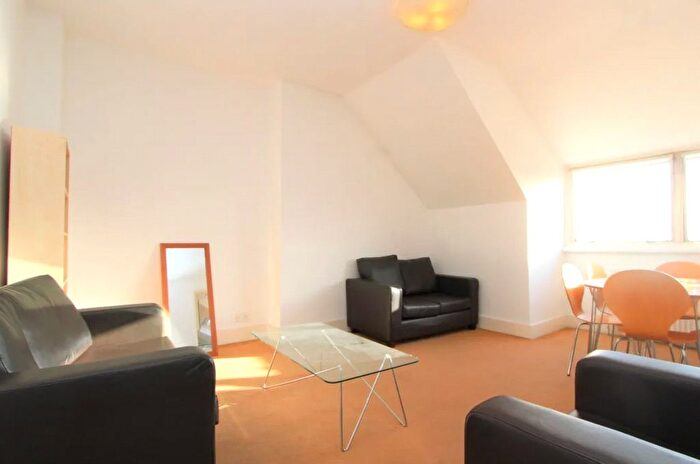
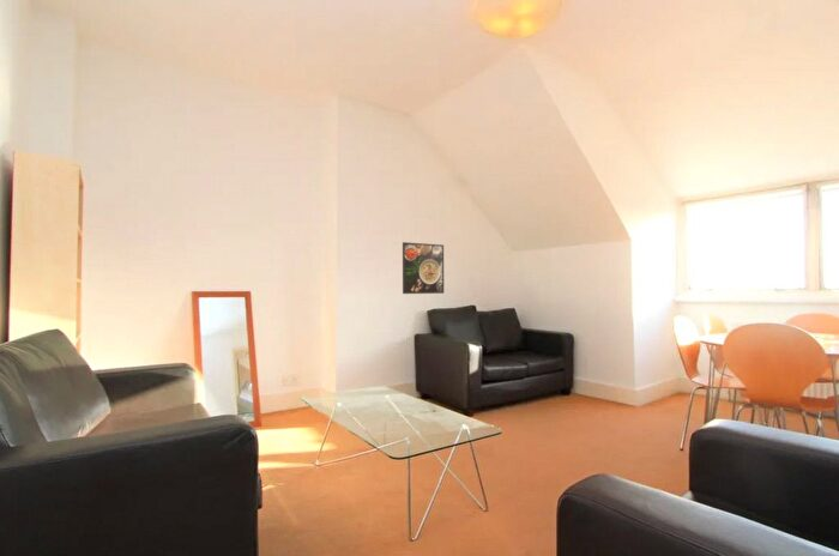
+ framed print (423, 268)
